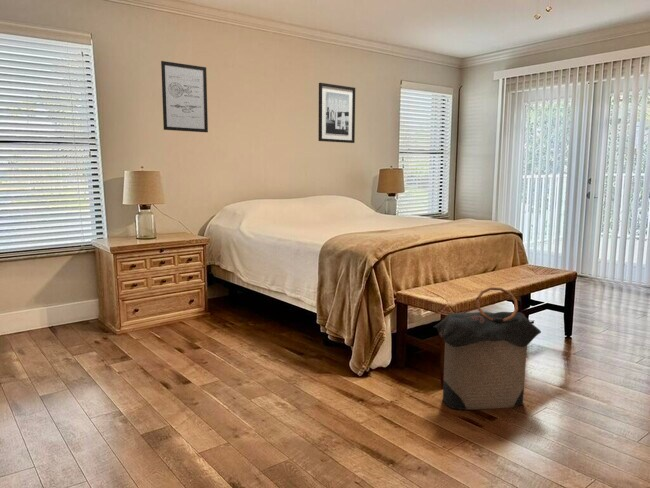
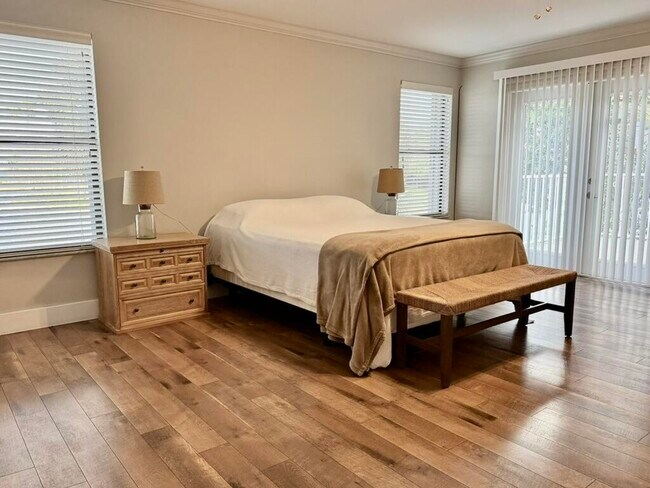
- wall art (185, 98)
- laundry hamper (484, 347)
- wall art (337, 113)
